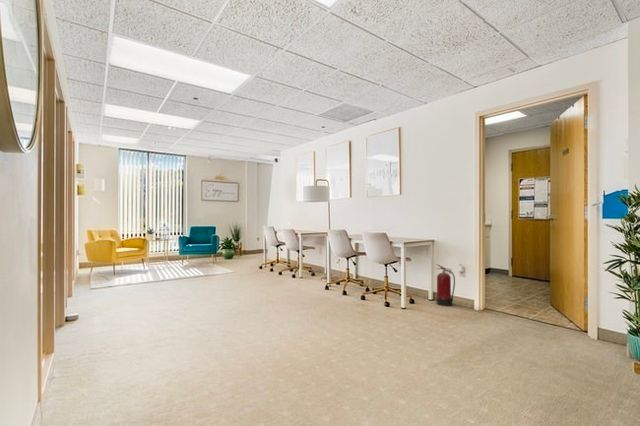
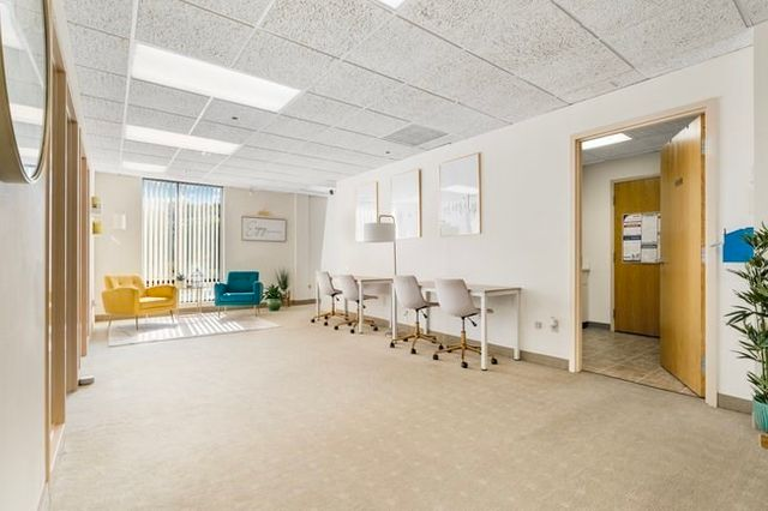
- fire extinguisher (445, 284)
